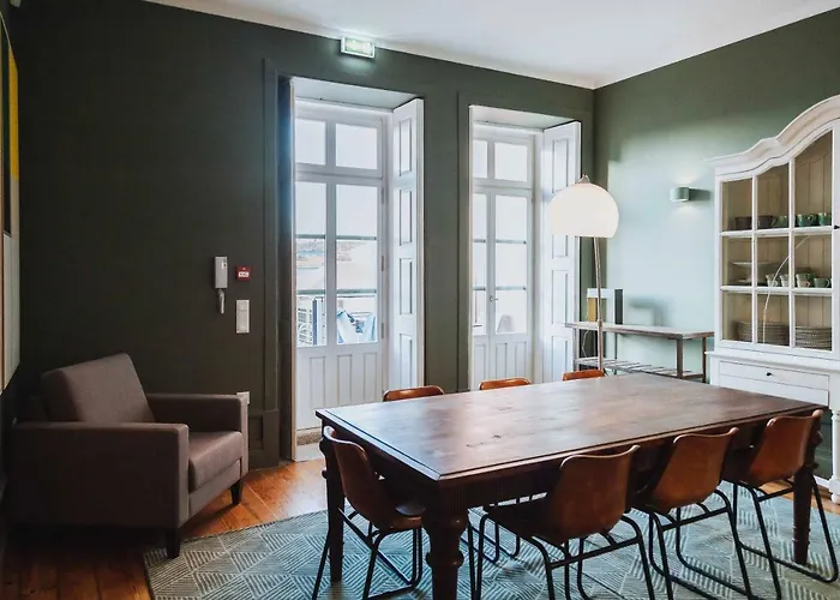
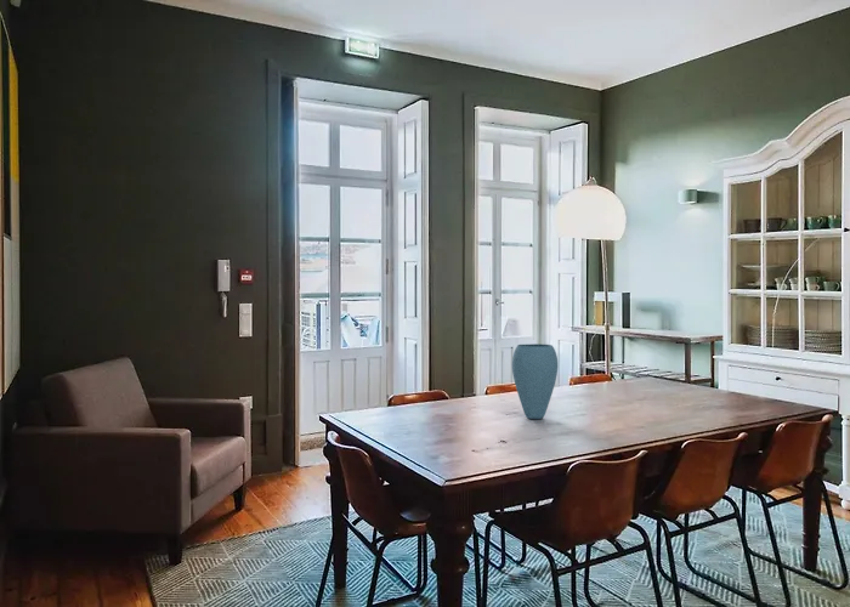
+ vase (534, 381)
